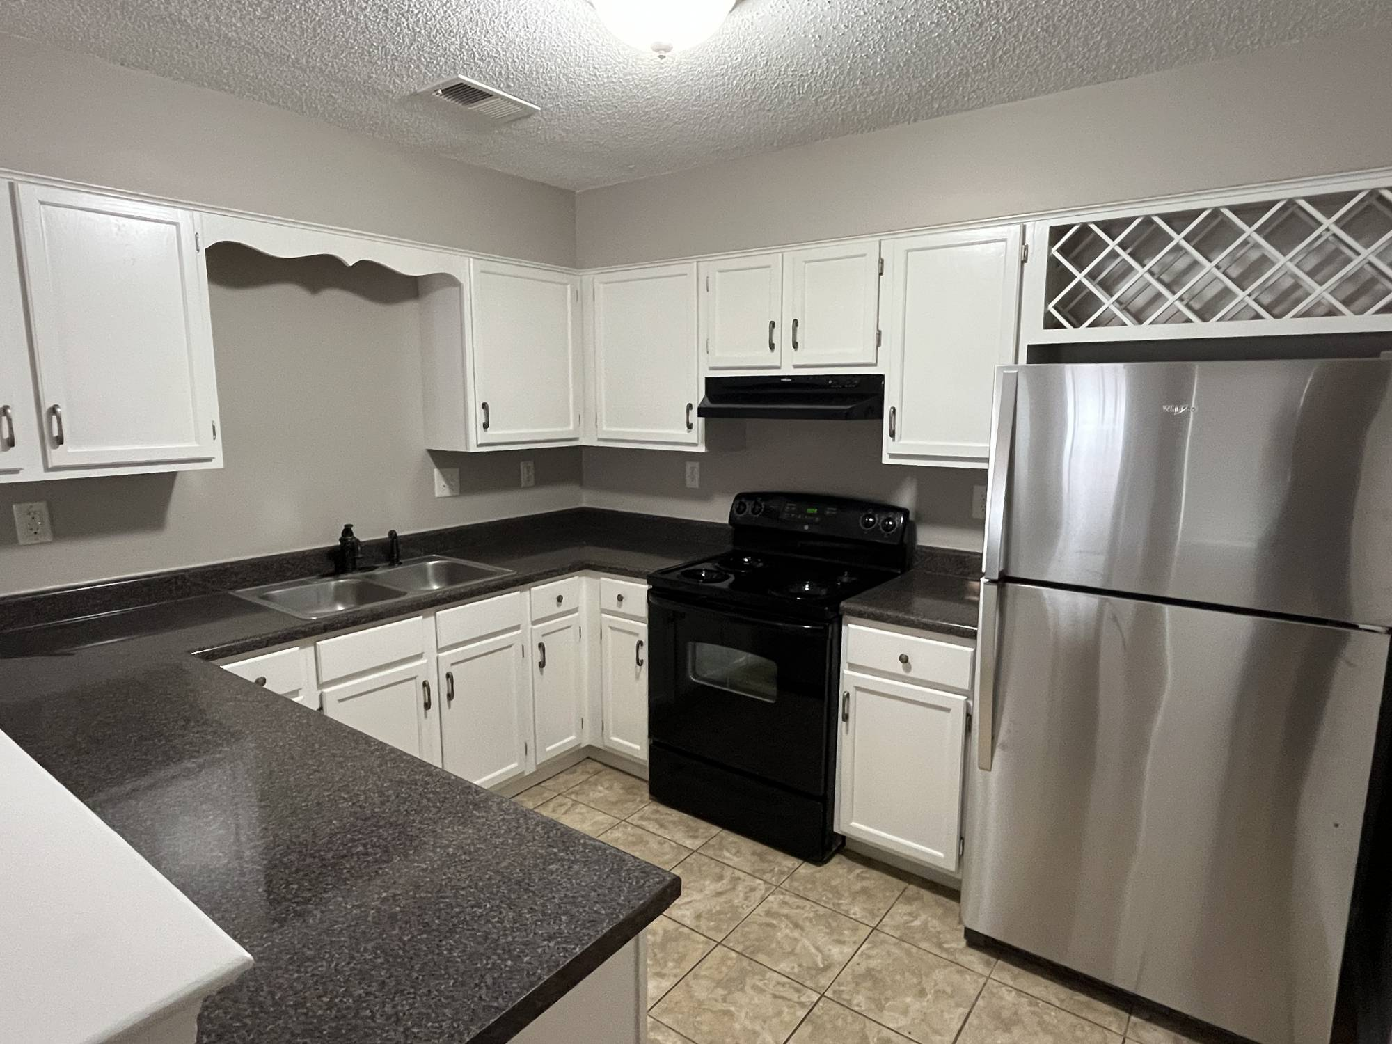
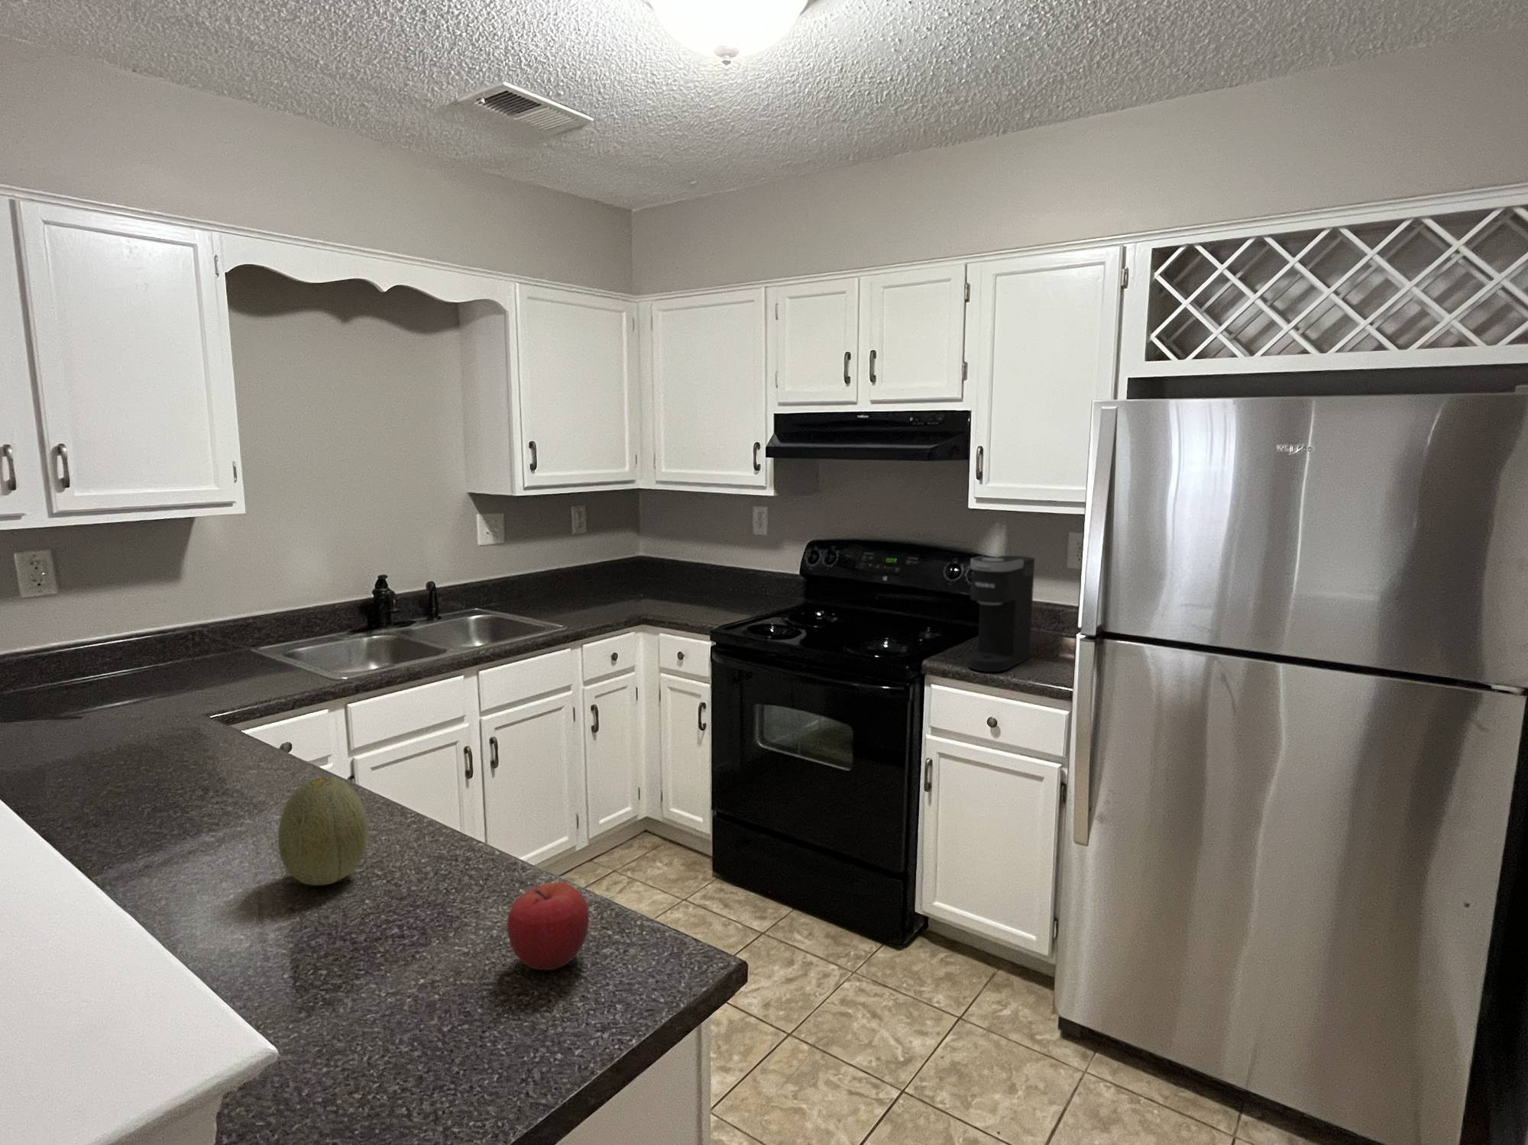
+ fruit (324, 830)
+ fruit (549, 922)
+ coffee maker (1001, 610)
